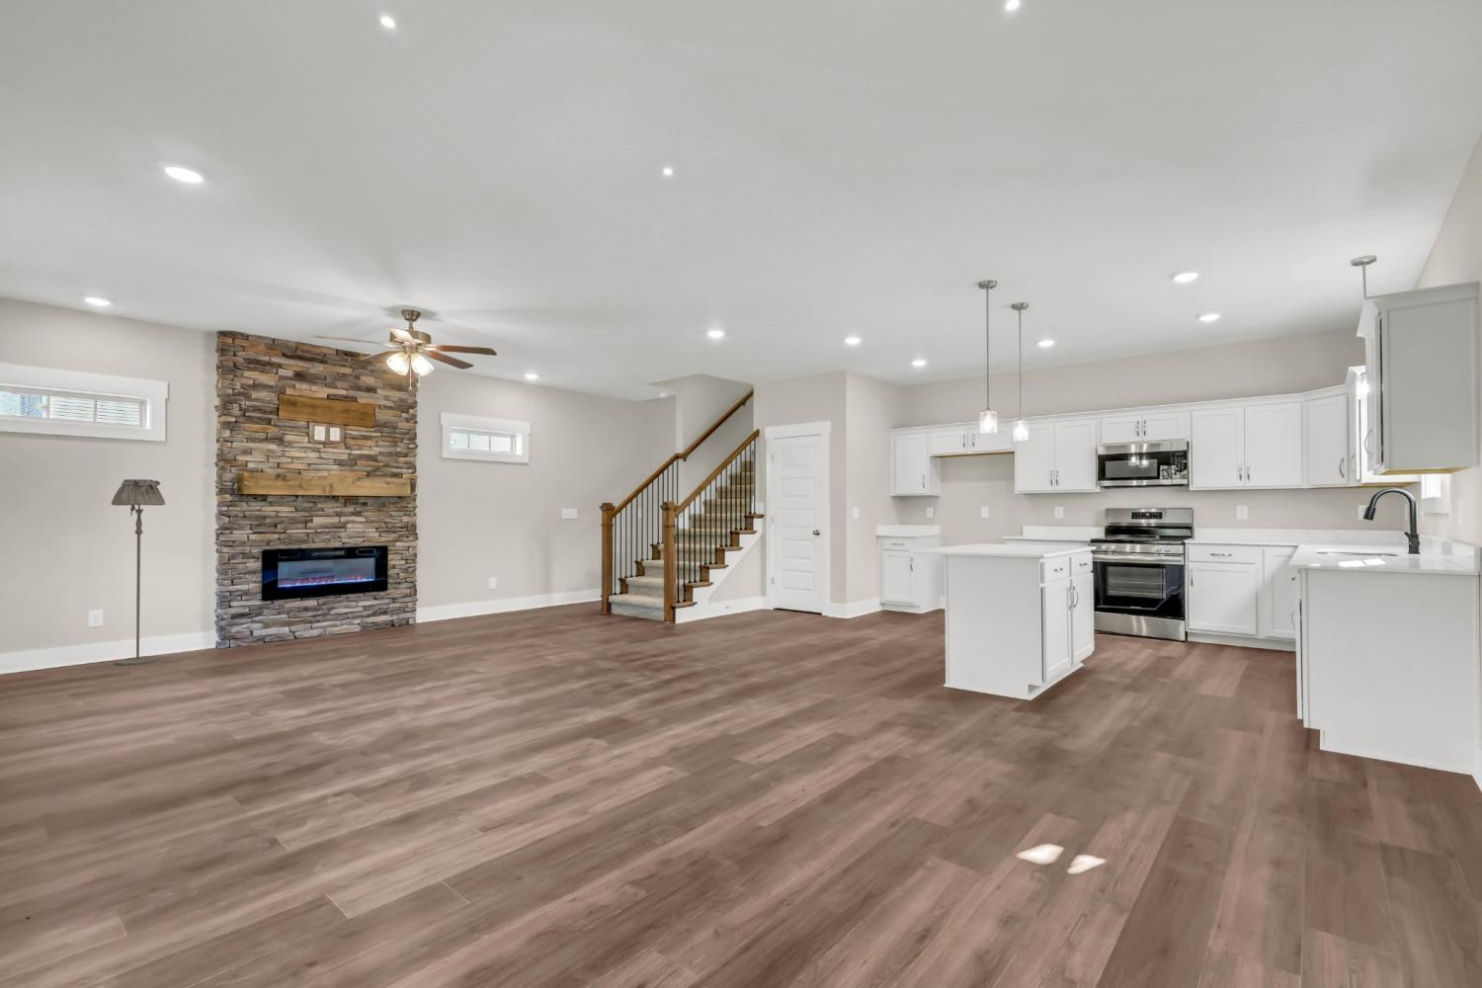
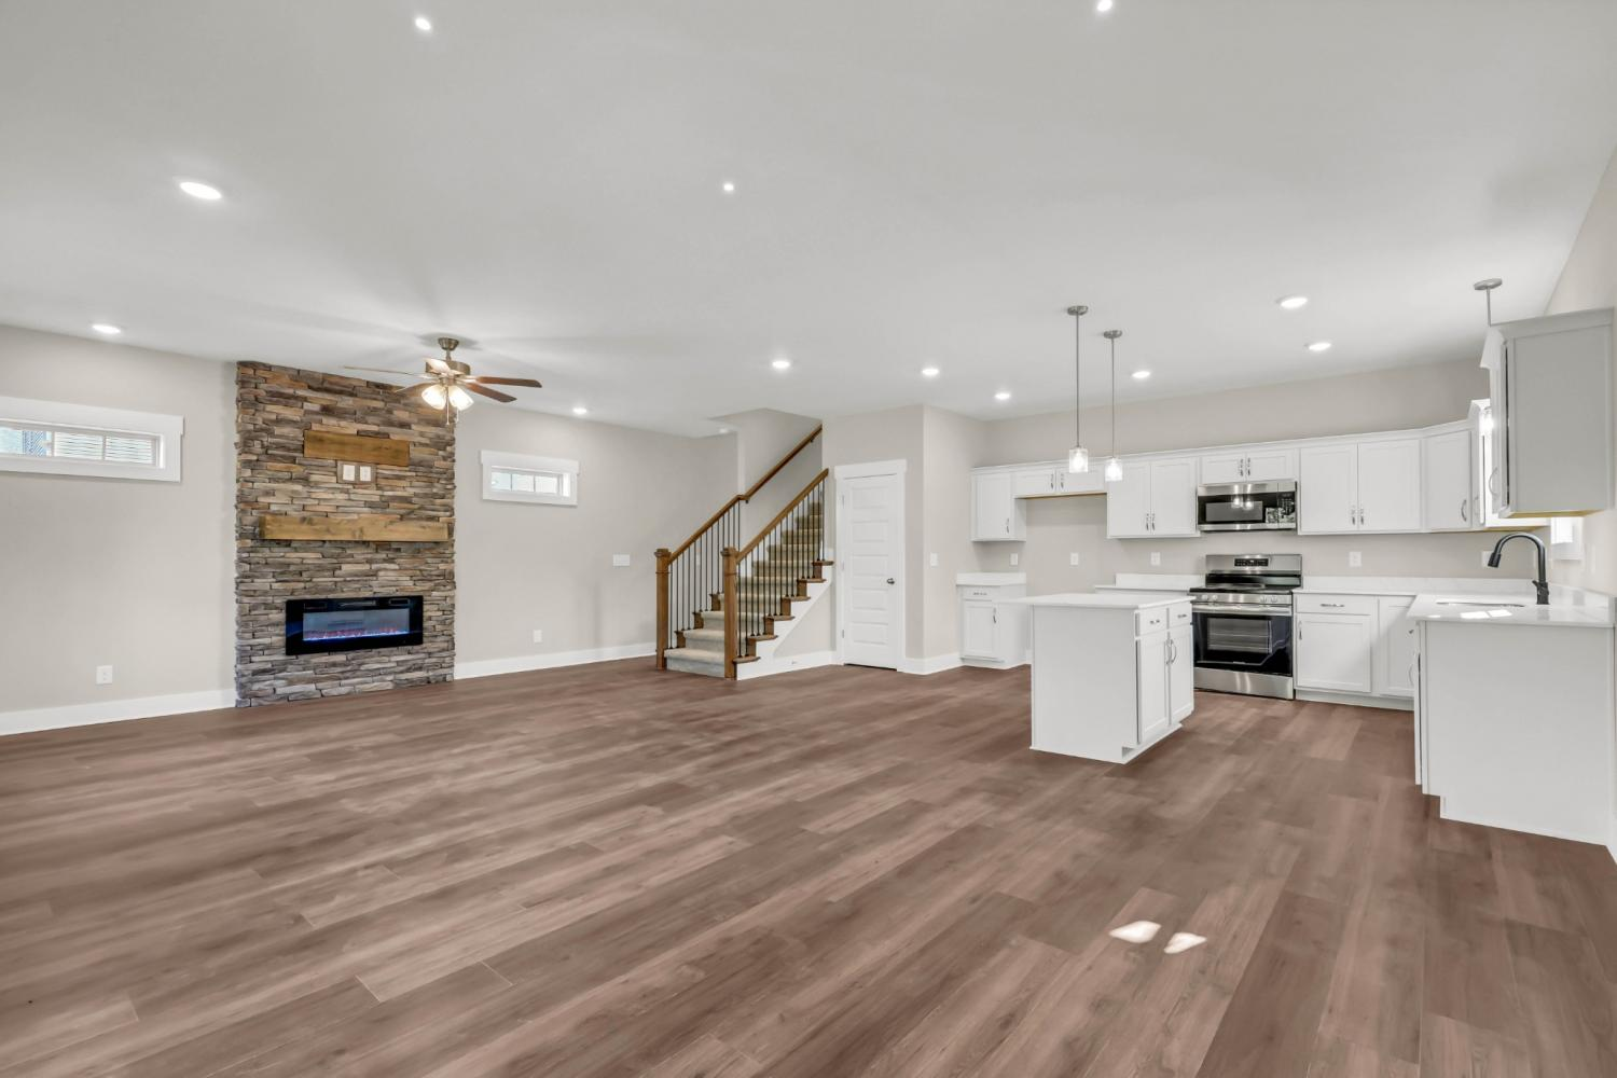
- floor lamp (138, 570)
